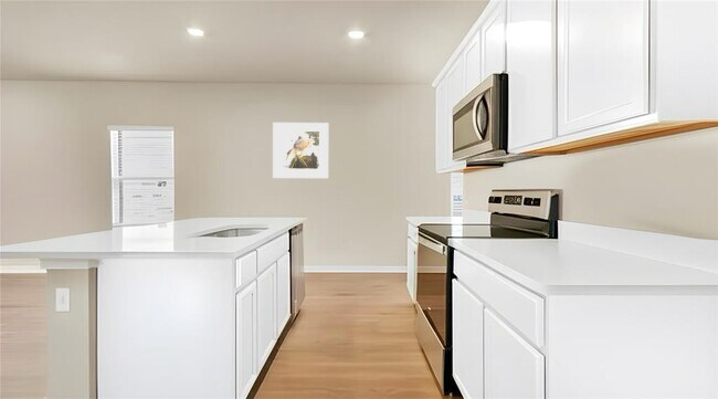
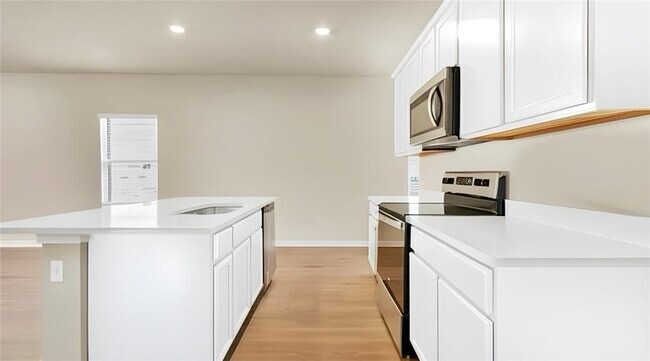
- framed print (300, 150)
